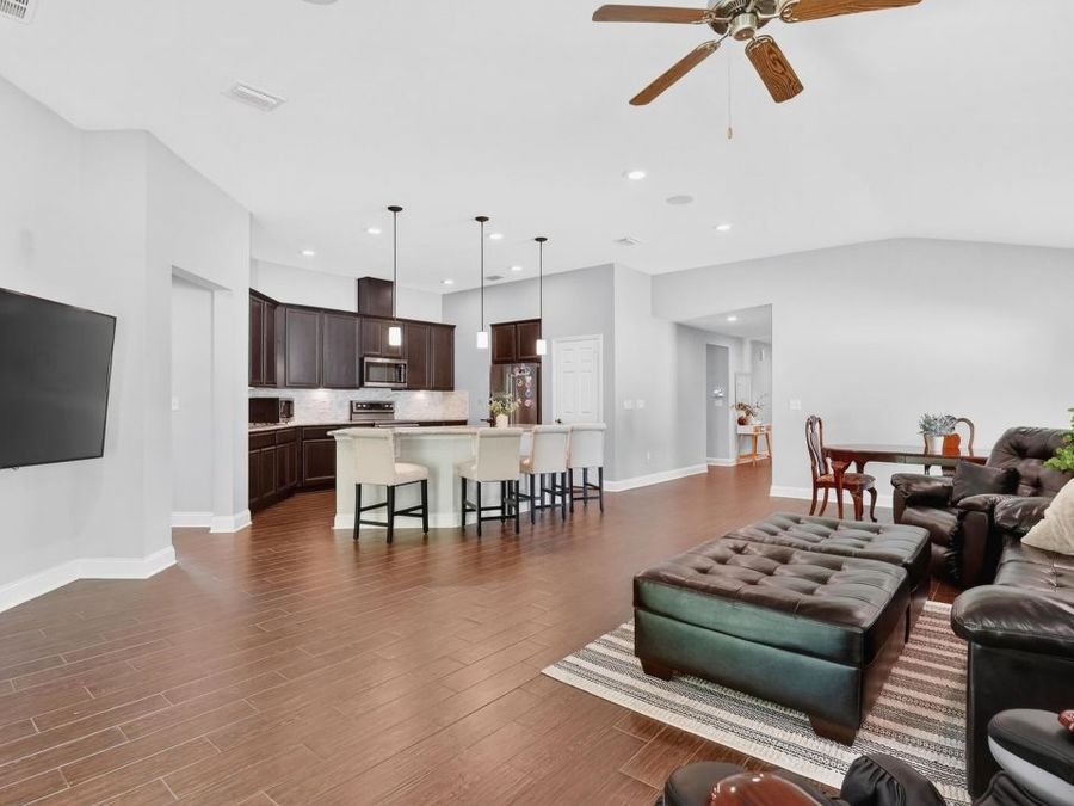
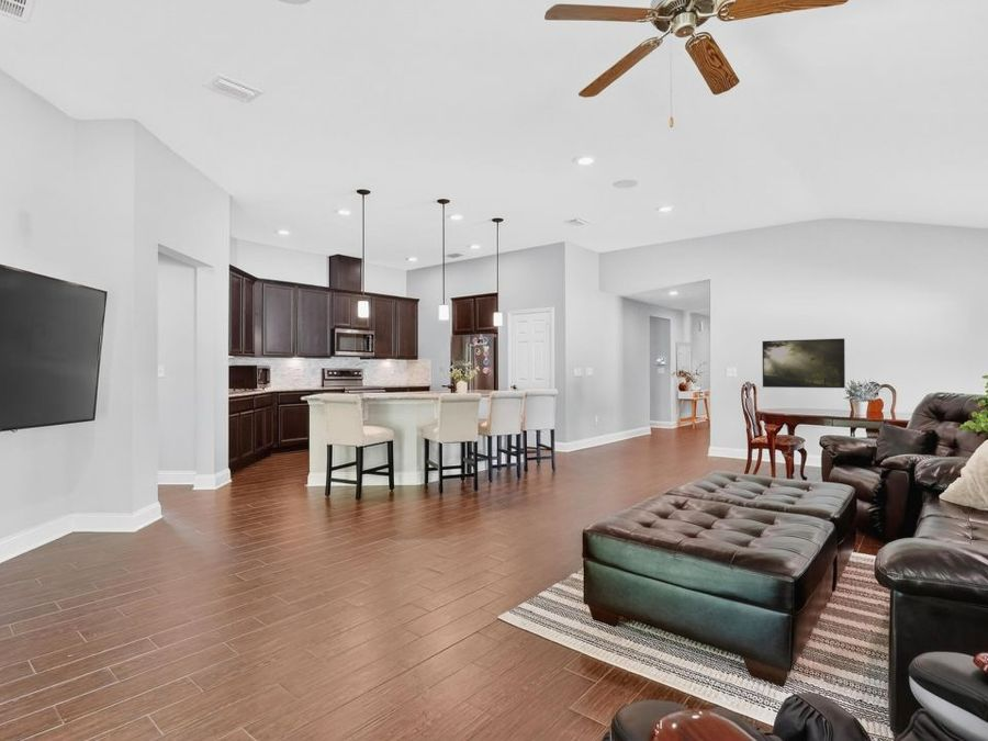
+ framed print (801, 363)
